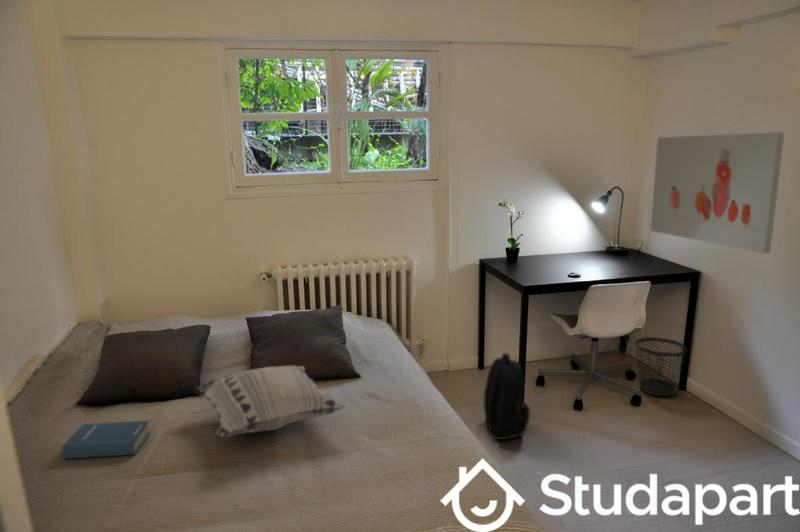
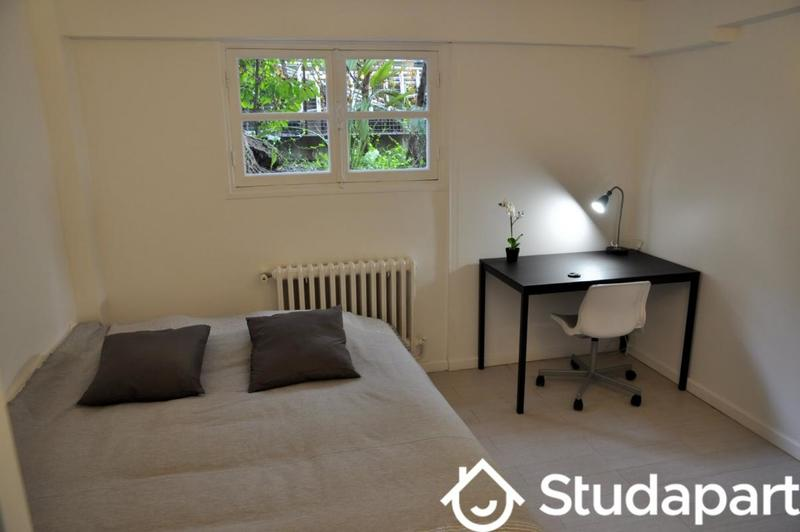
- hardback book (107, 439)
- backpack (505, 392)
- decorative pillow (266, 396)
- wall art (707, 188)
- wastebasket (658, 367)
